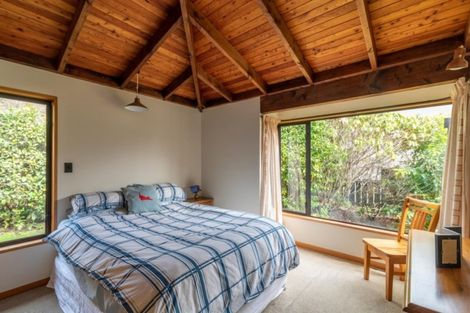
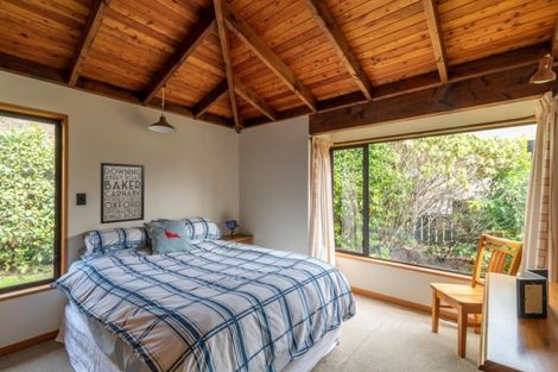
+ wall art (123, 193)
